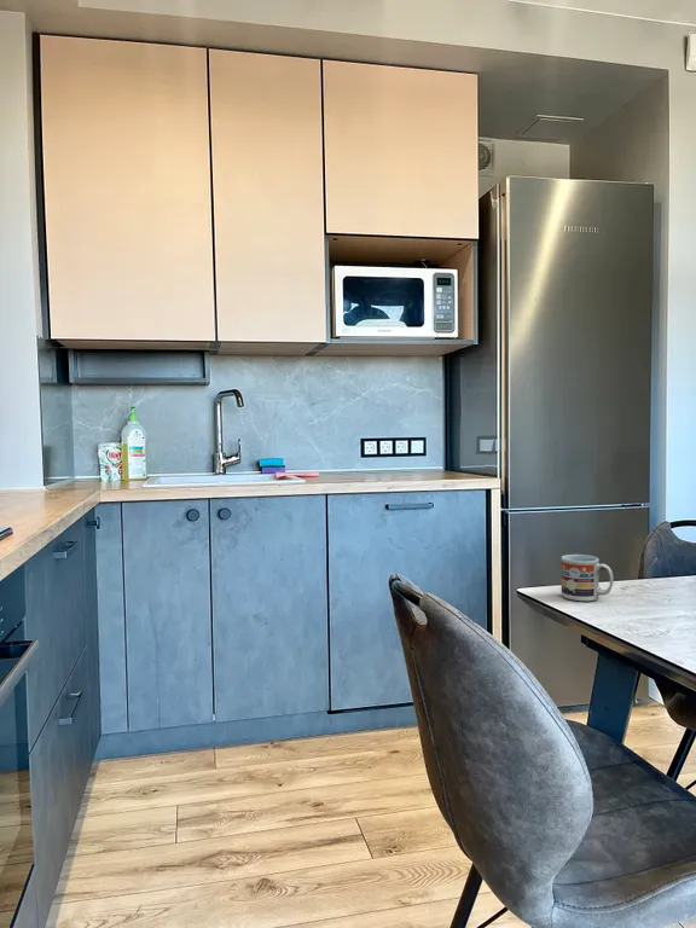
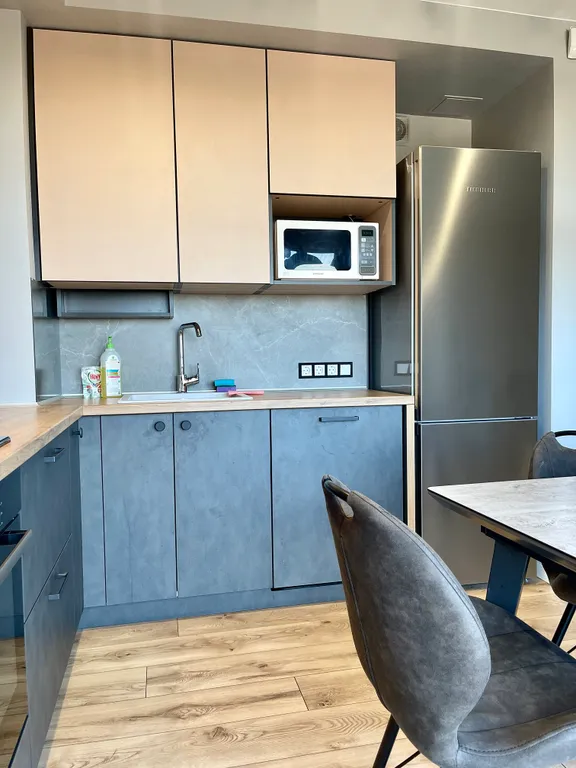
- cup (586, 578)
